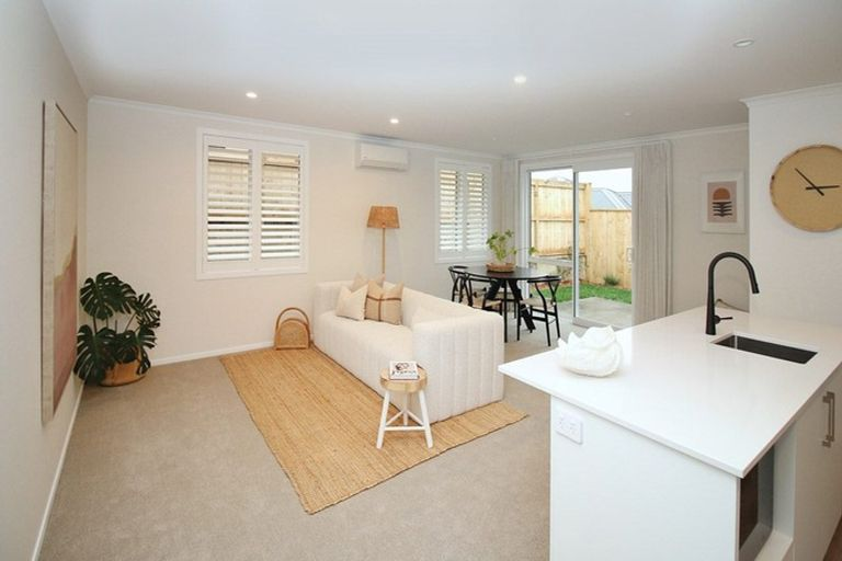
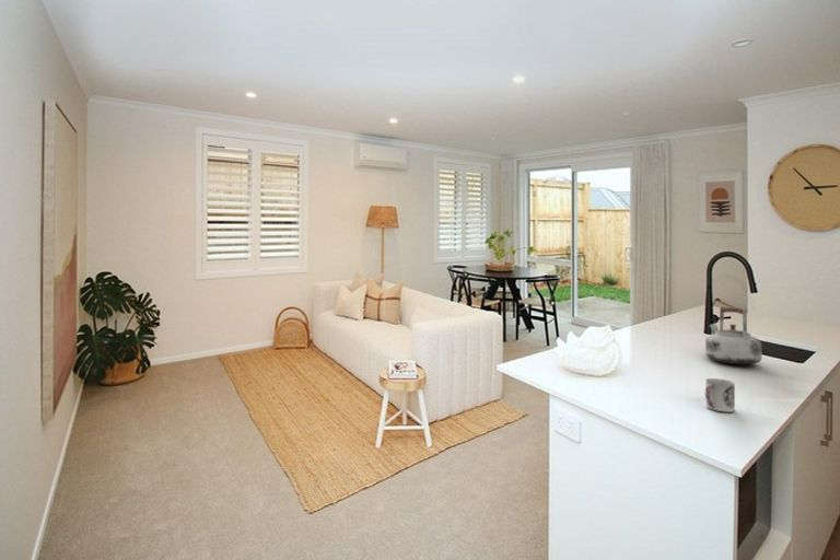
+ kettle (728, 334)
+ cup (716, 395)
